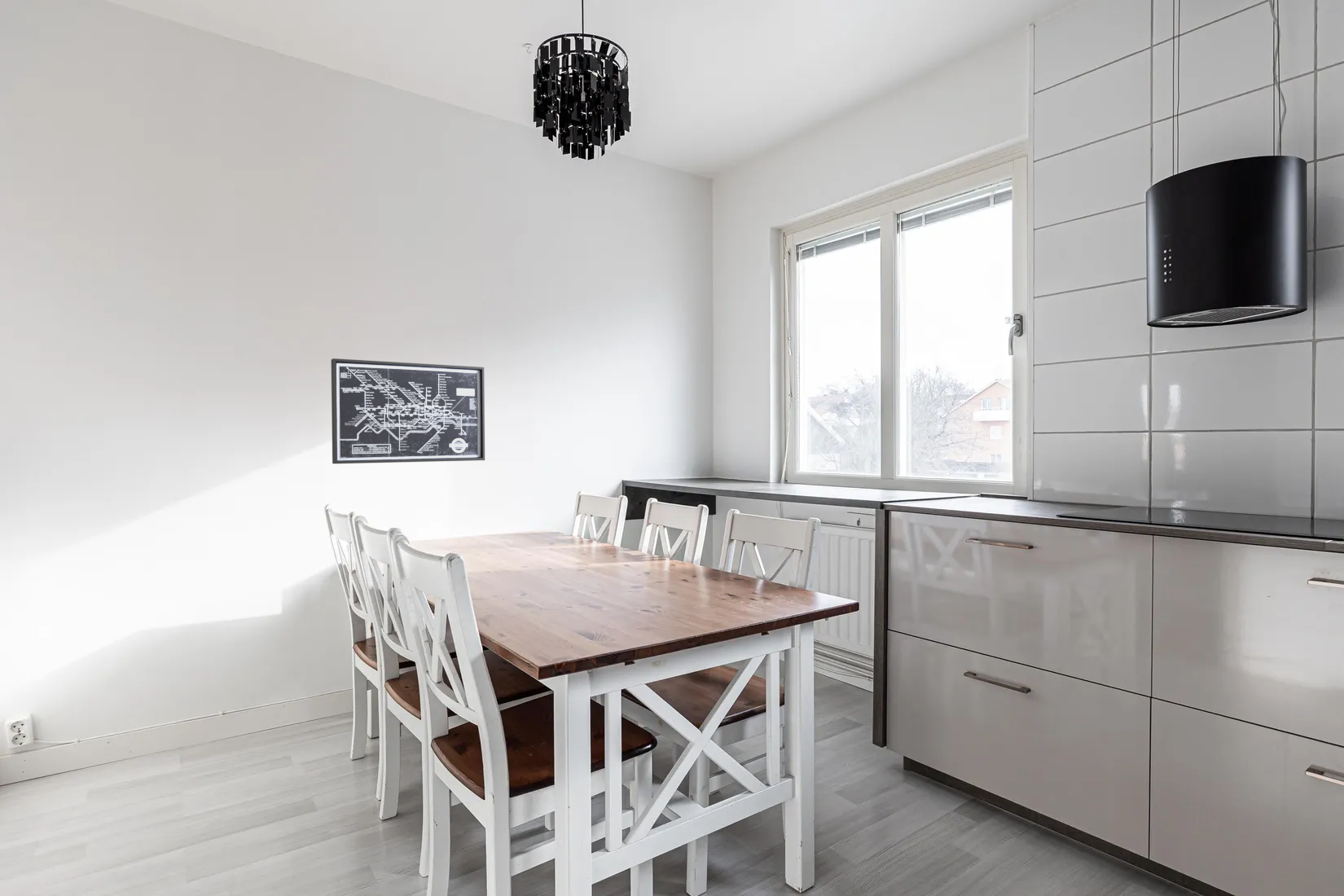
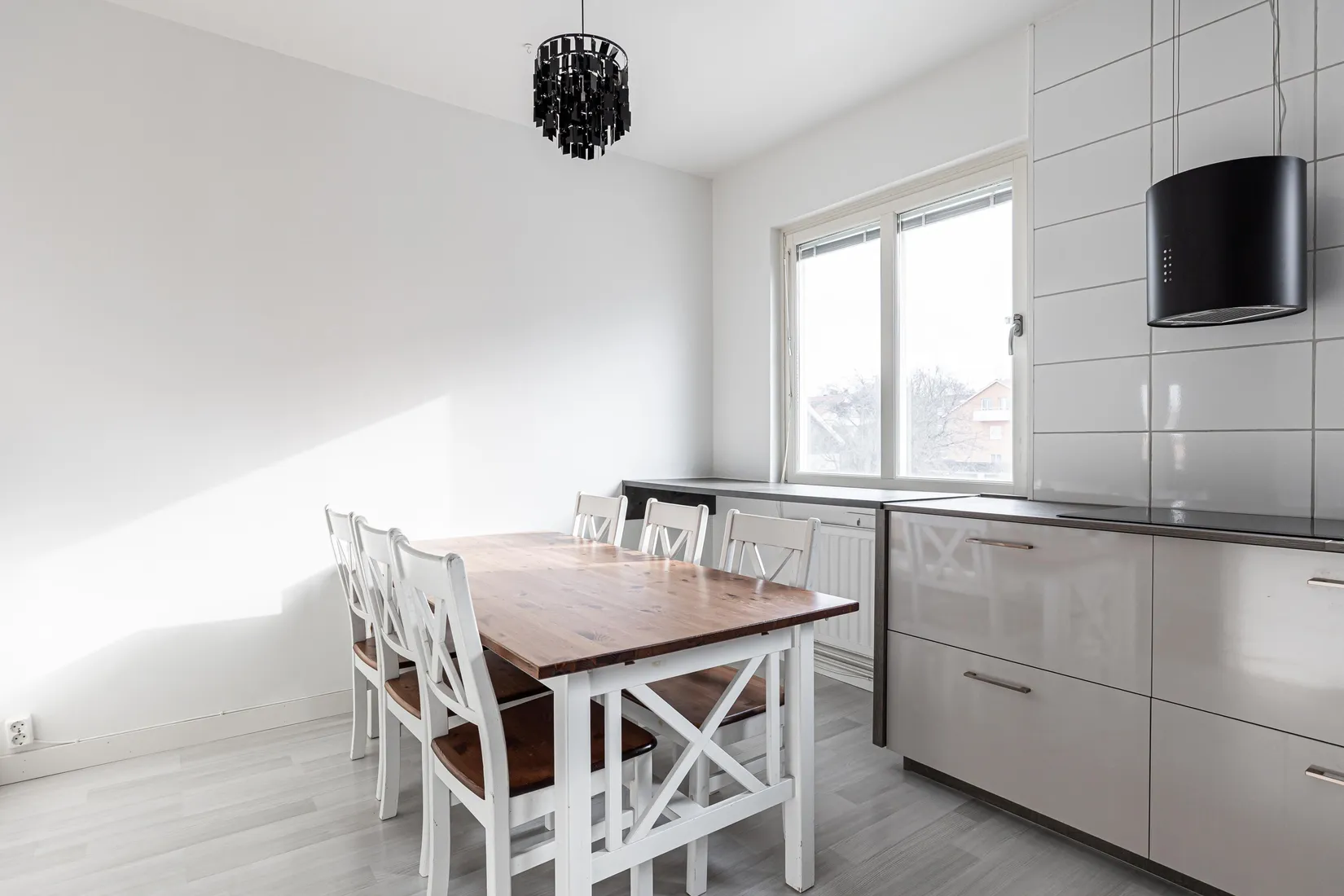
- wall art (412, 412)
